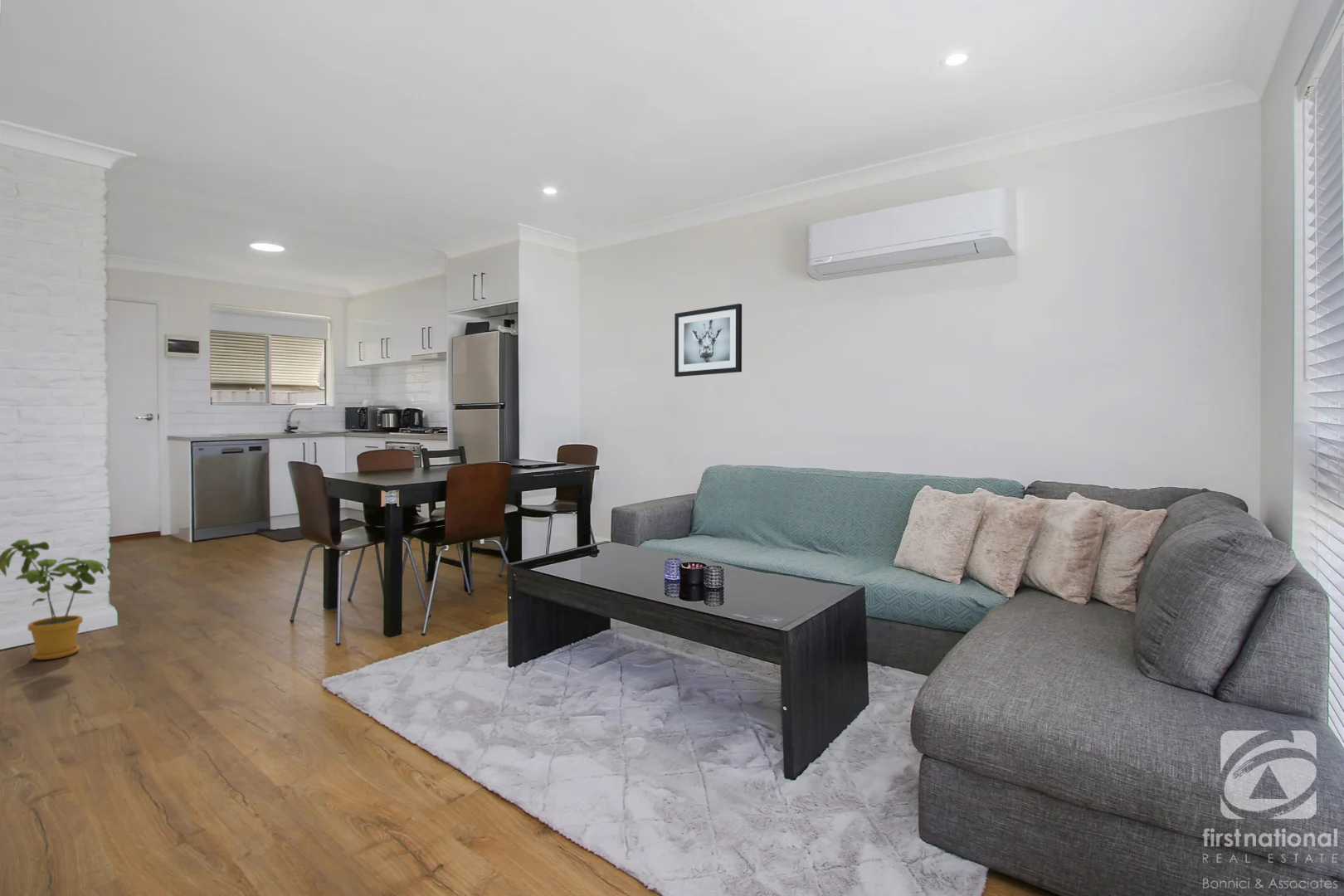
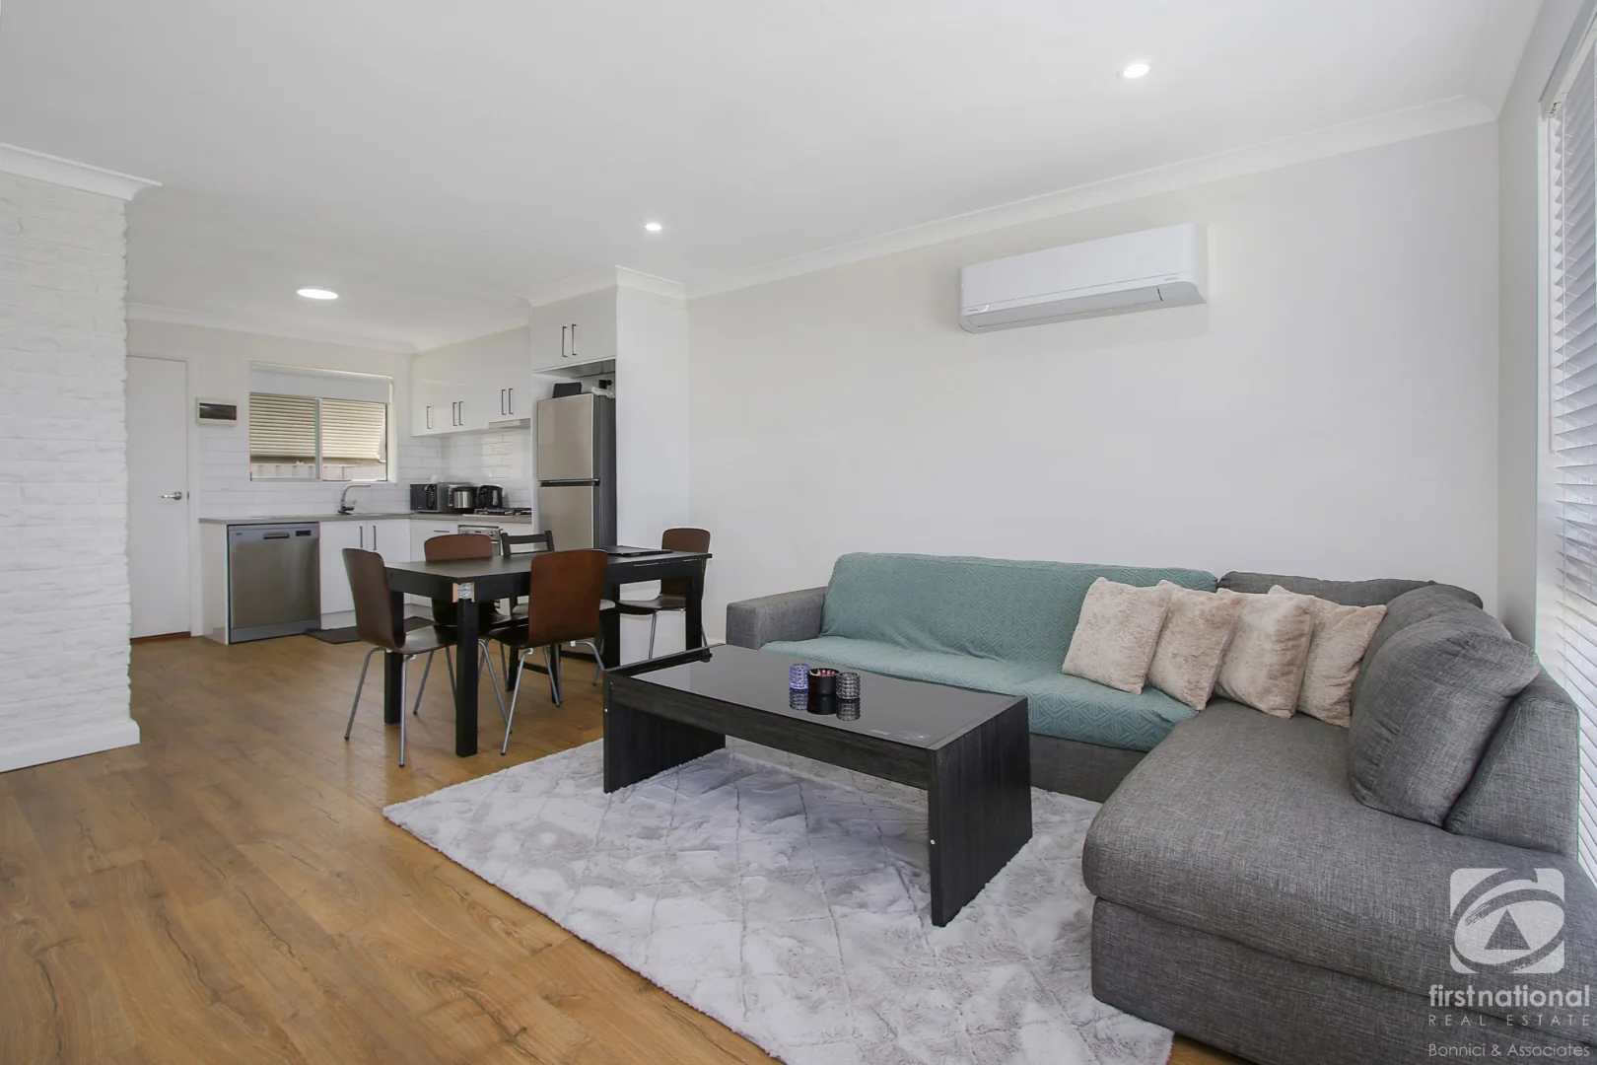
- wall art (707, 341)
- house plant (49, 594)
